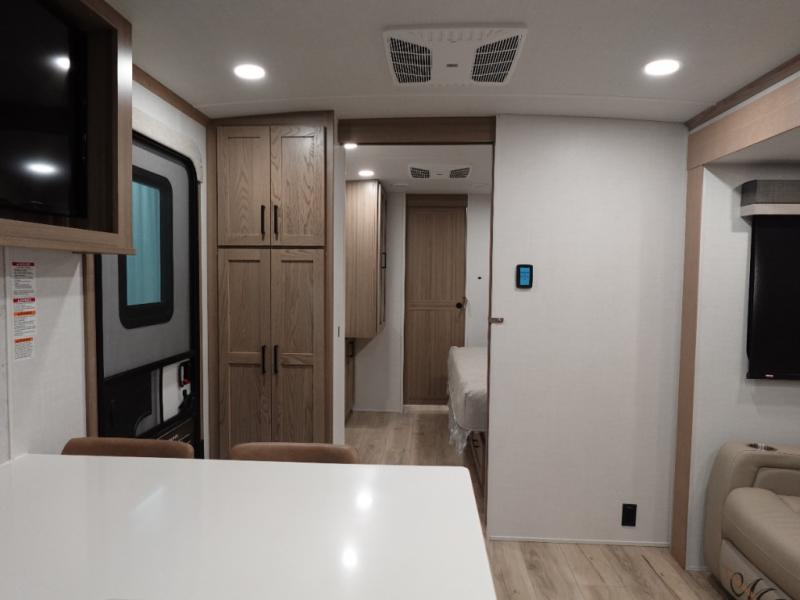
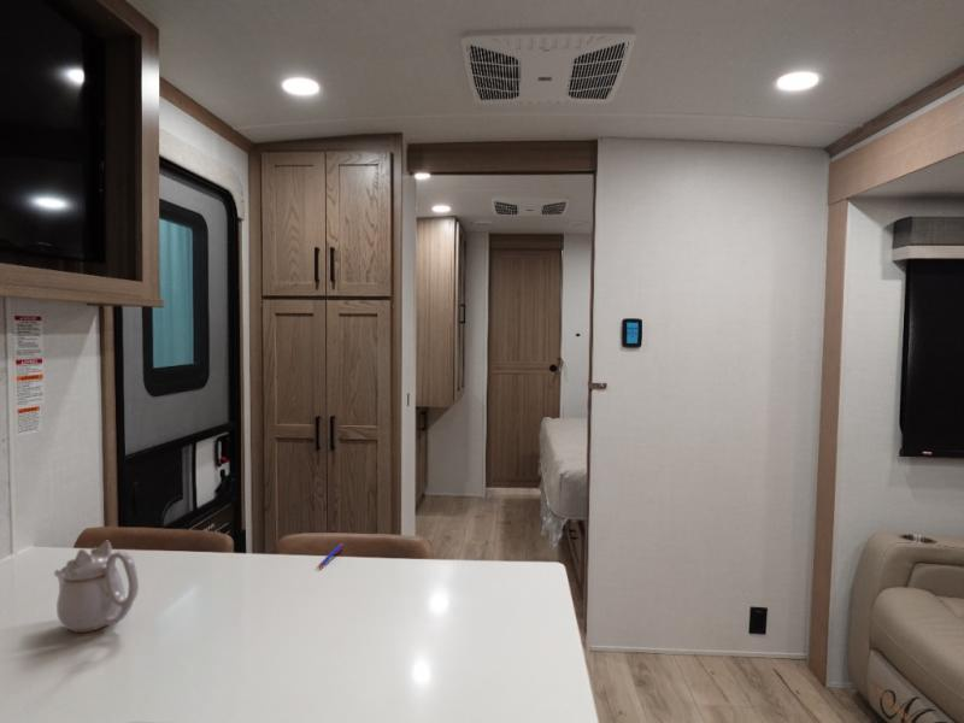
+ teapot (95, 584)
+ pen (330, 554)
